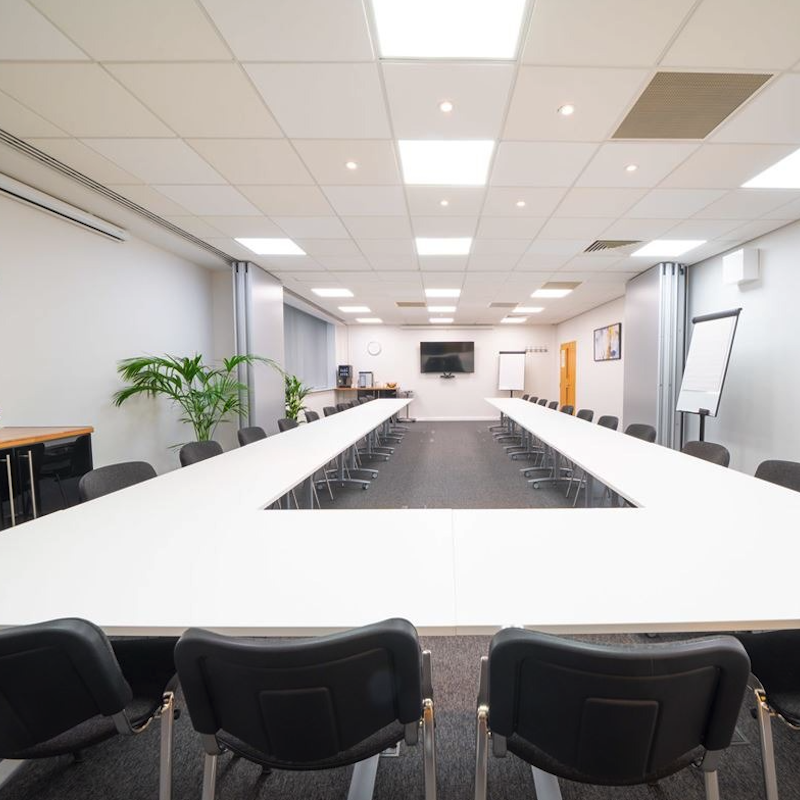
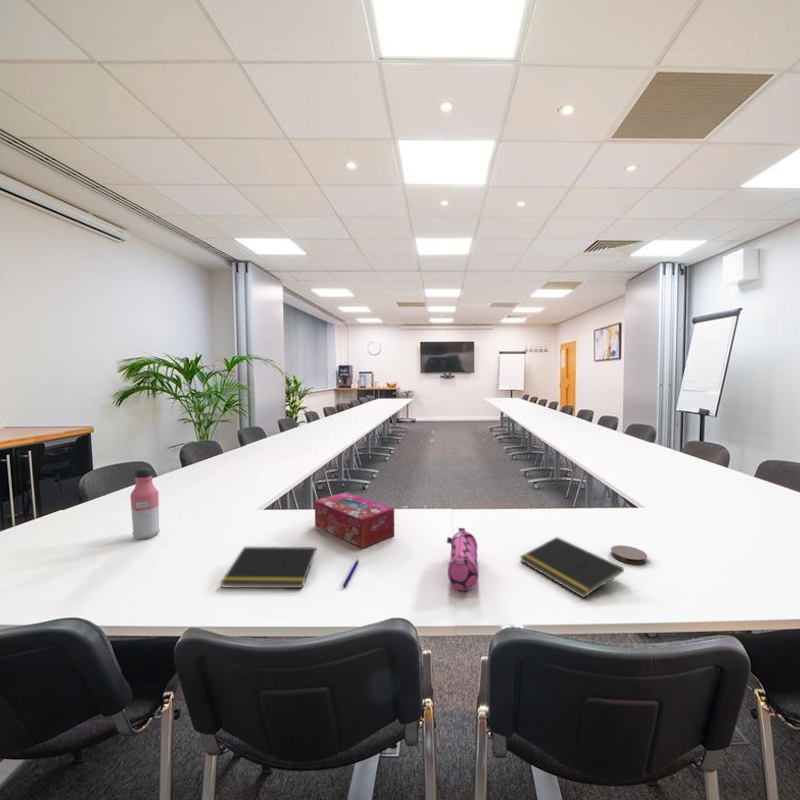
+ pen (351, 572)
+ coaster (628, 554)
+ pencil case (462, 556)
+ tissue box (353, 517)
+ water bottle (145, 502)
+ notepad (271, 565)
+ notepad (568, 563)
